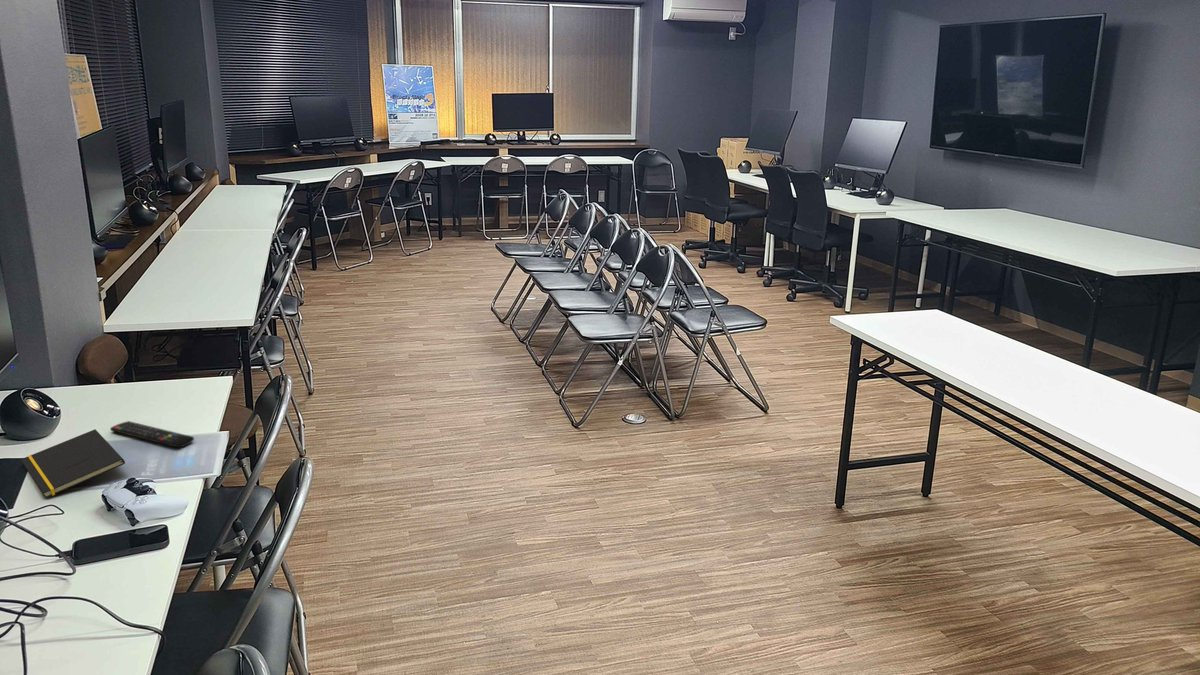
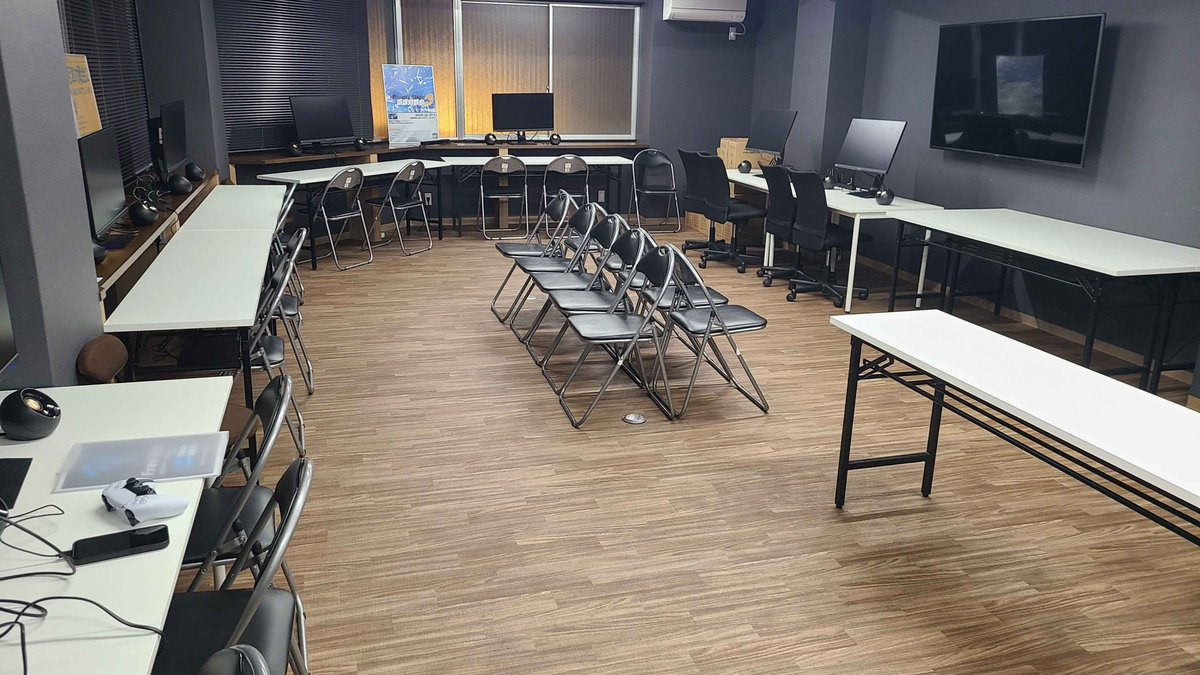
- remote control (151, 434)
- notepad (72, 461)
